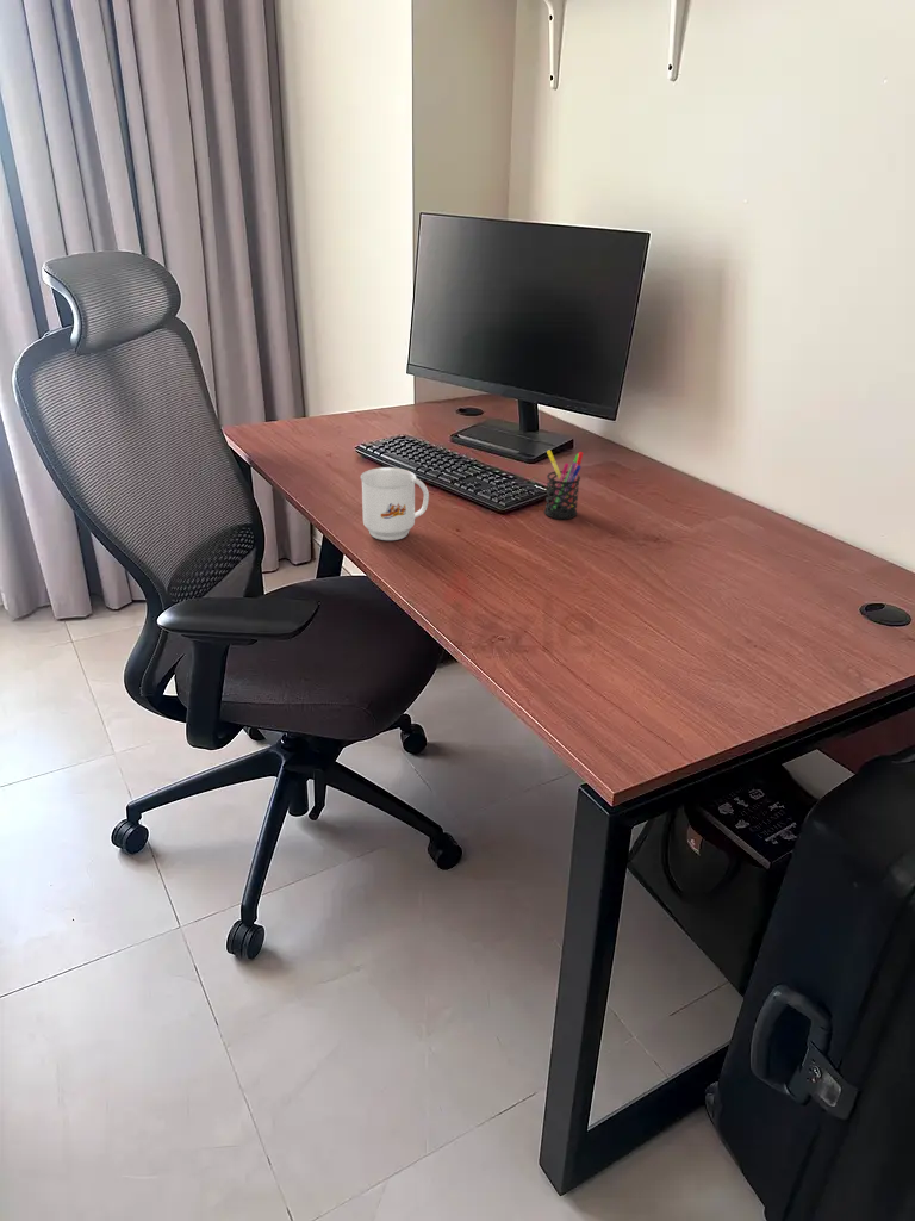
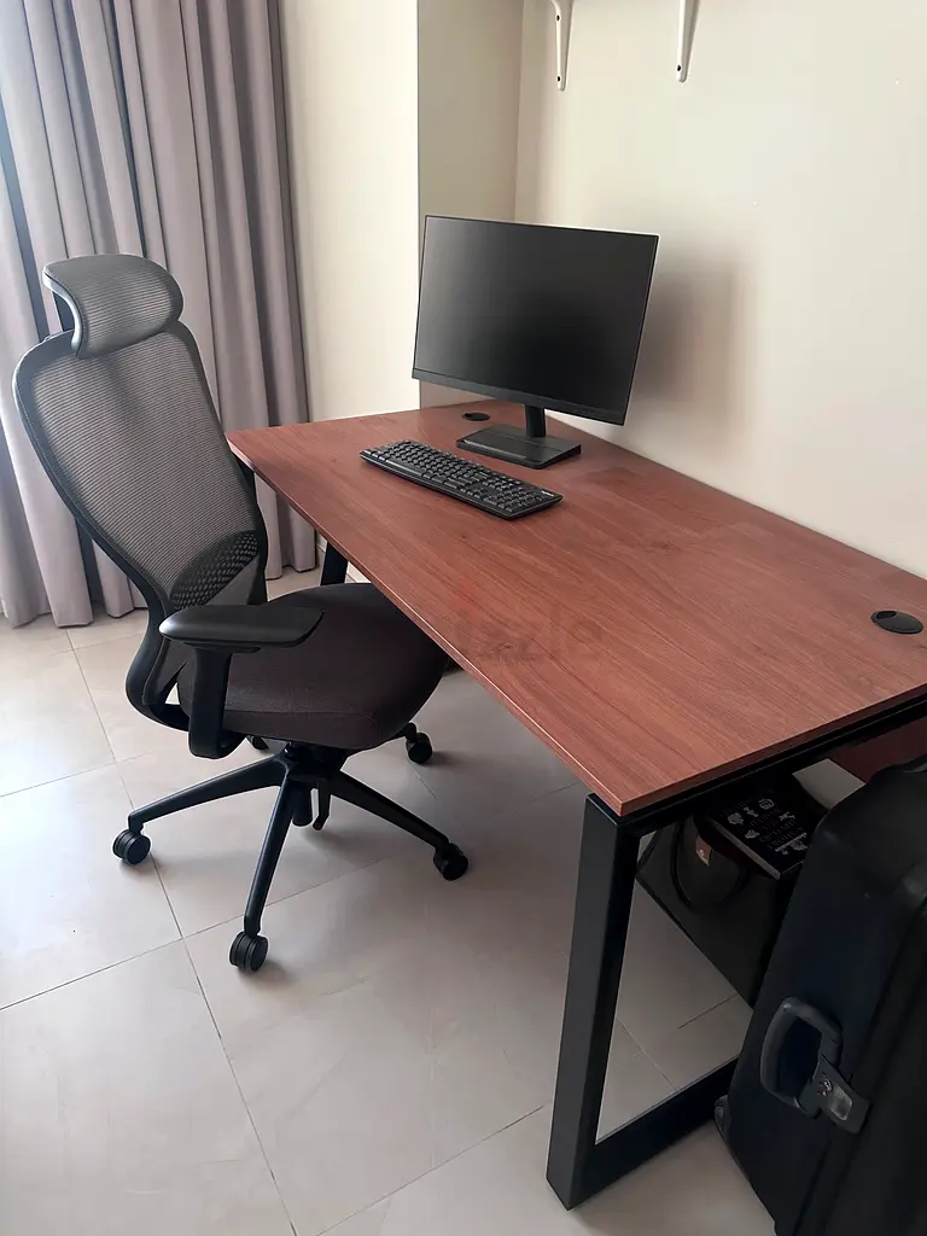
- pen holder (566, 481)
- mug (396, 504)
